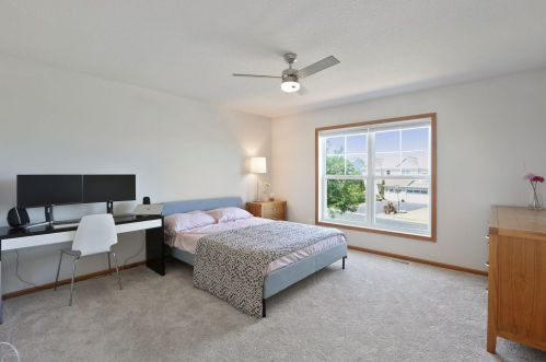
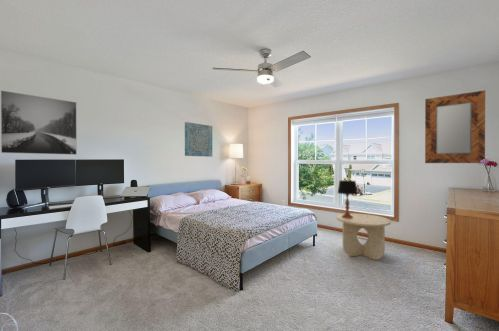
+ wall art (199, 140)
+ home mirror (453, 129)
+ table lamp (347, 199)
+ side table (357, 238)
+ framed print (41, 125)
